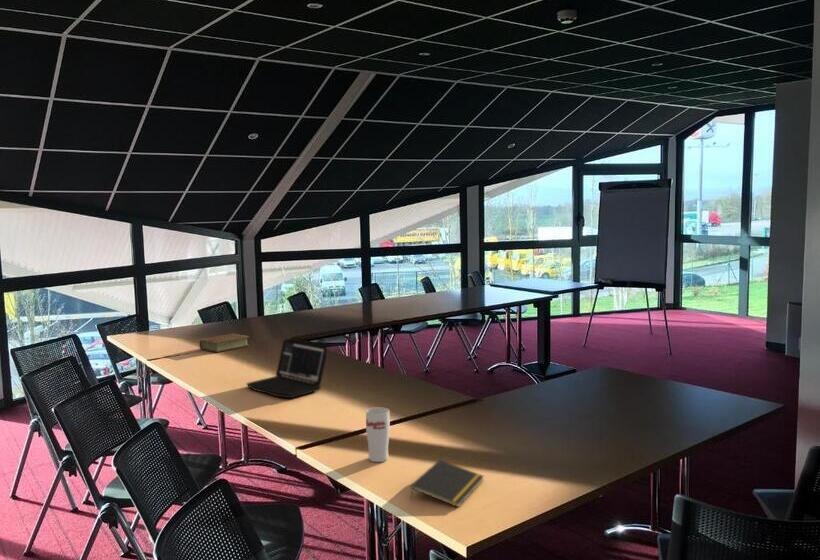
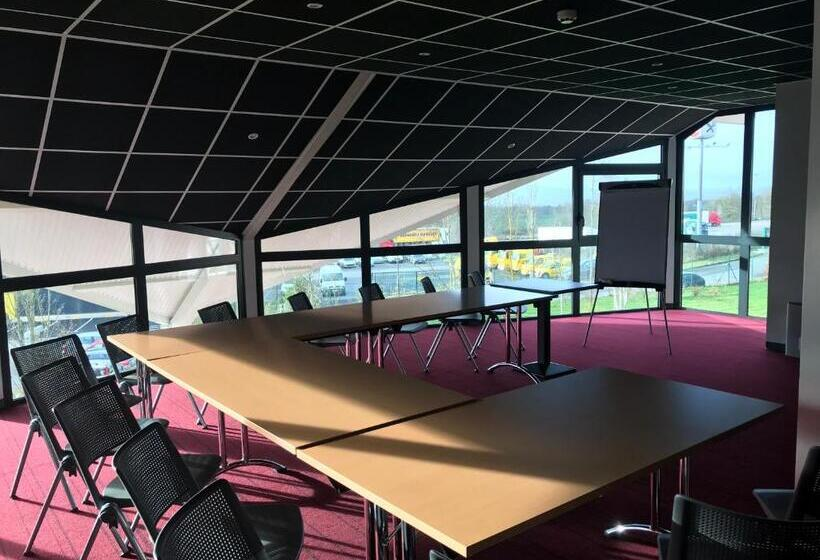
- book (224, 342)
- notepad (448, 481)
- laptop (285, 366)
- cup (378, 434)
